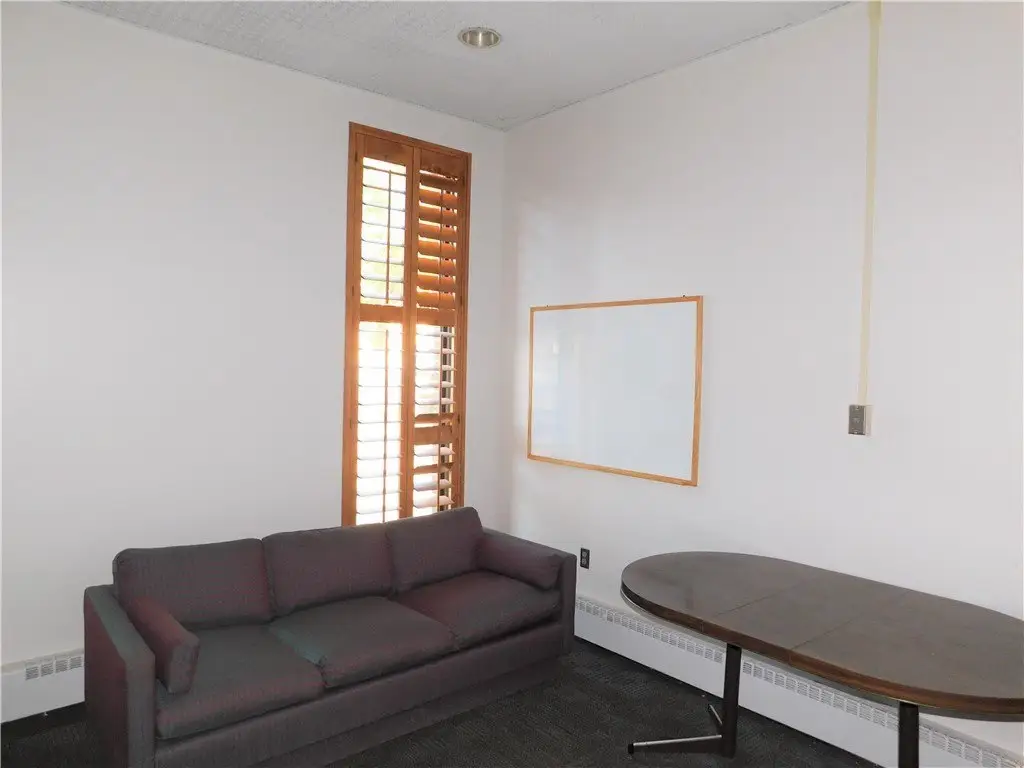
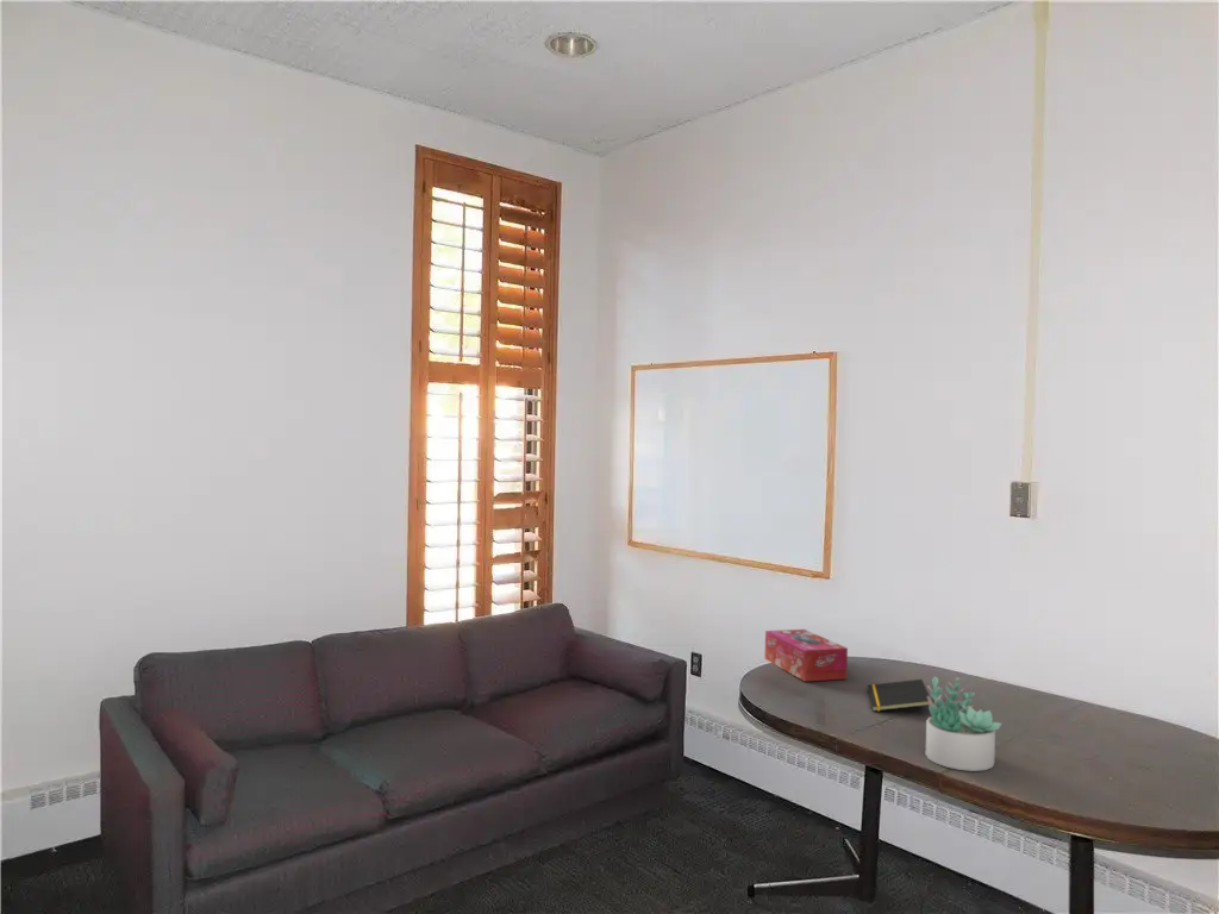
+ notepad (898, 694)
+ succulent plant (962, 719)
+ tissue box (804, 653)
